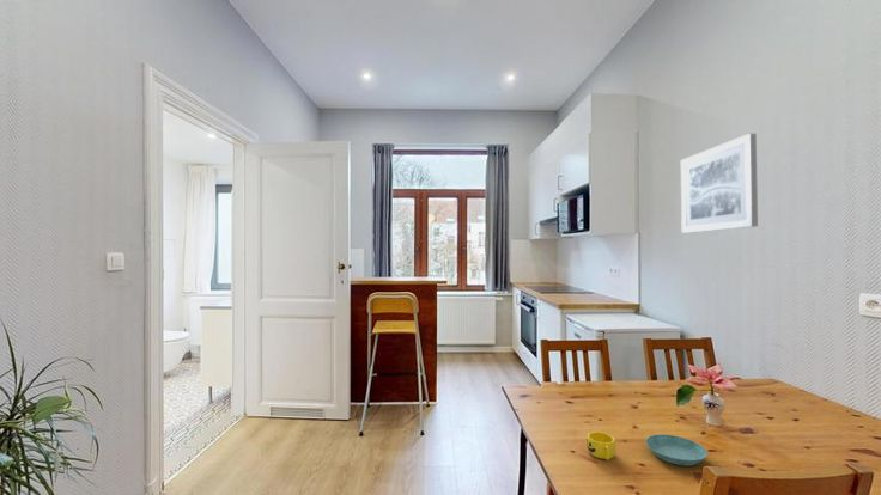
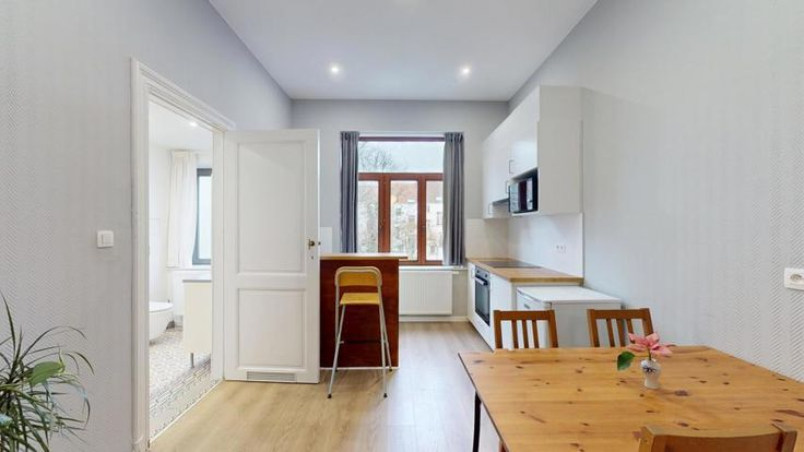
- wall art (713, 189)
- cup (602, 447)
- saucer (675, 451)
